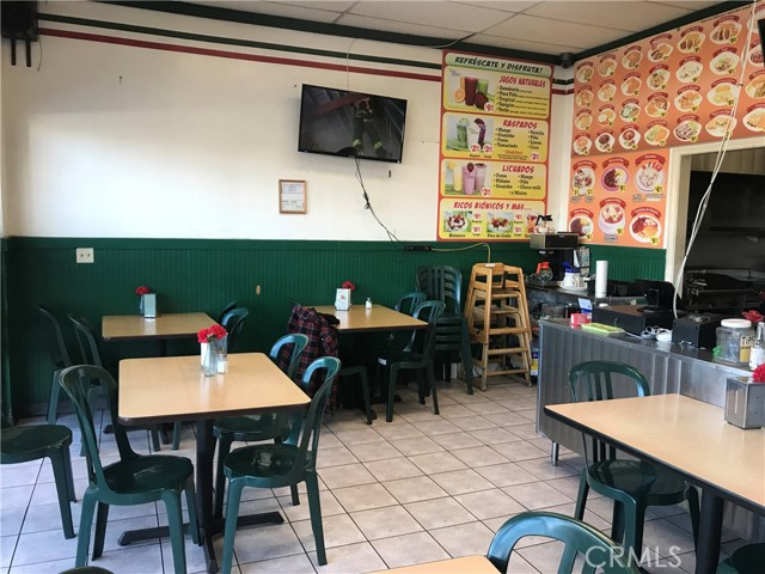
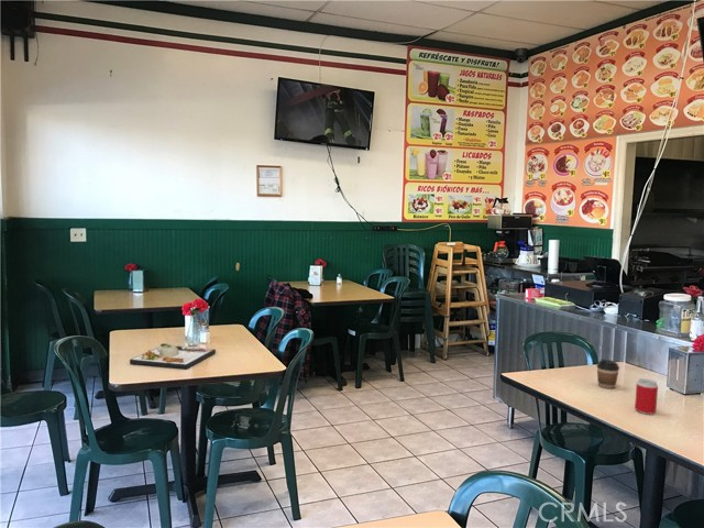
+ dinner plate (174, 351)
+ beverage can (646, 396)
+ coffee cup (607, 373)
